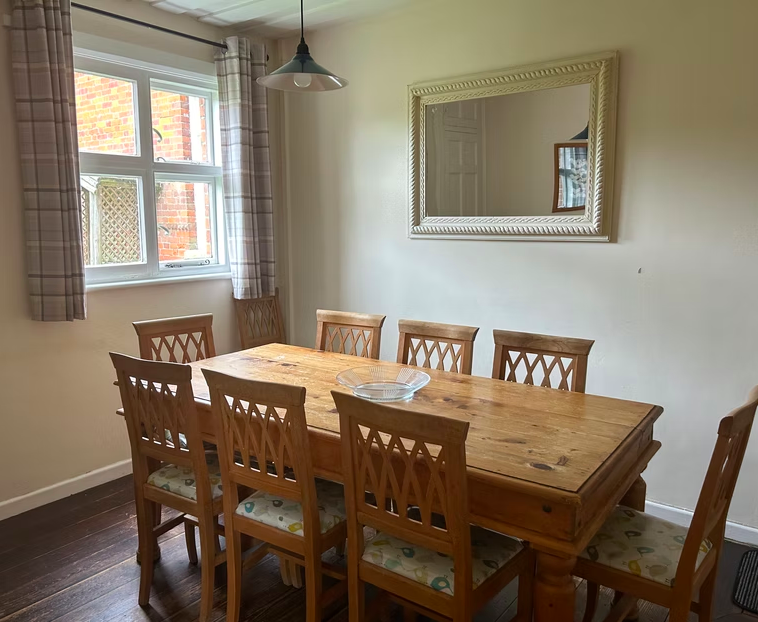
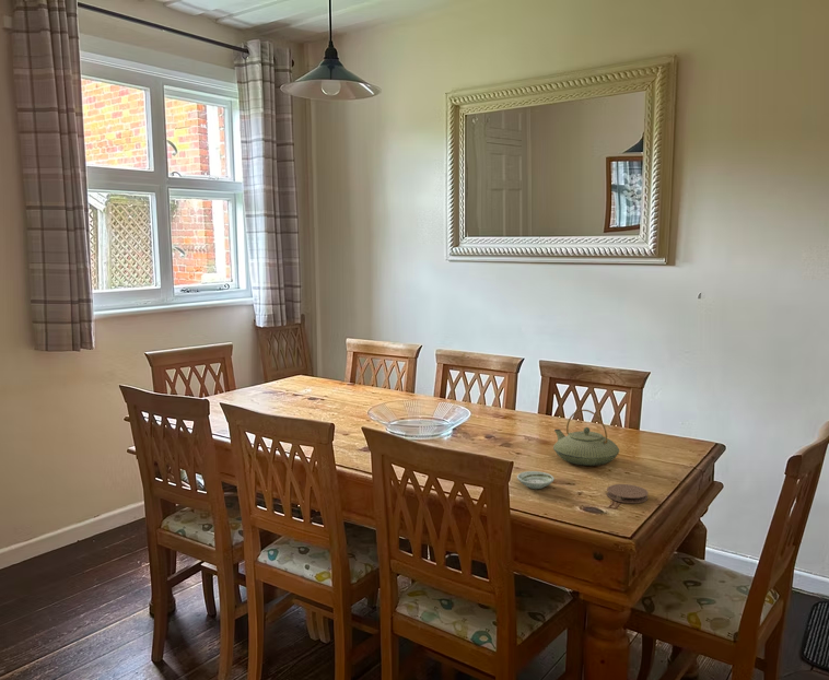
+ coaster (627, 493)
+ saucer (535, 481)
+ teapot (583, 434)
